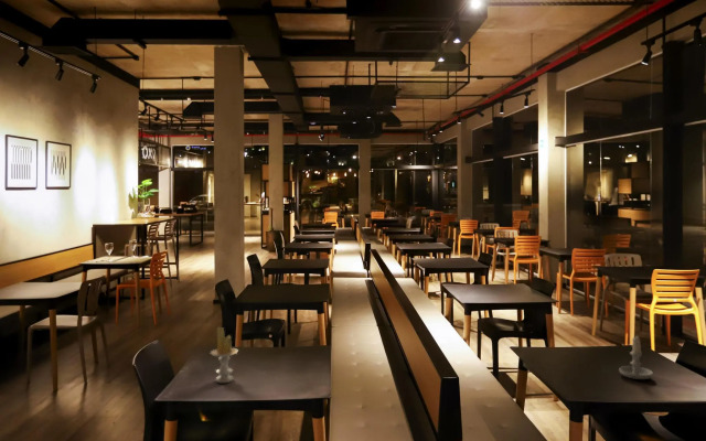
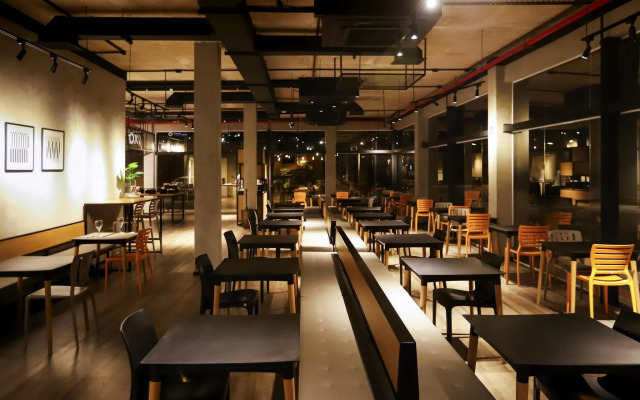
- candle (635, 356)
- candle (224, 353)
